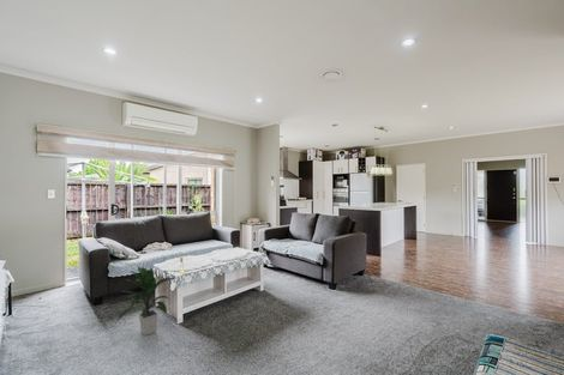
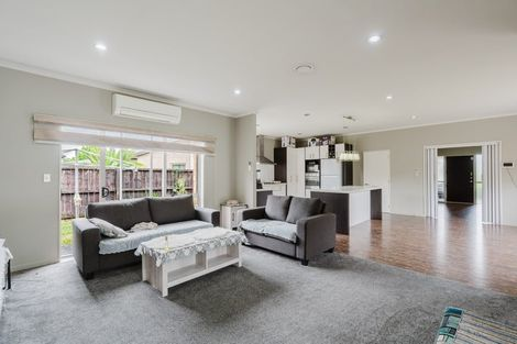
- indoor plant (145, 298)
